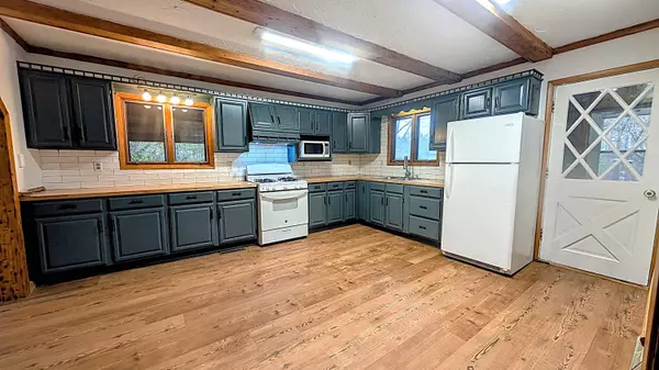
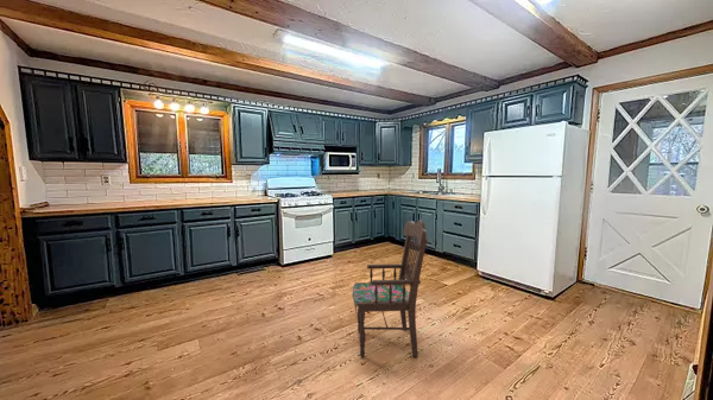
+ dining chair (386, 282)
